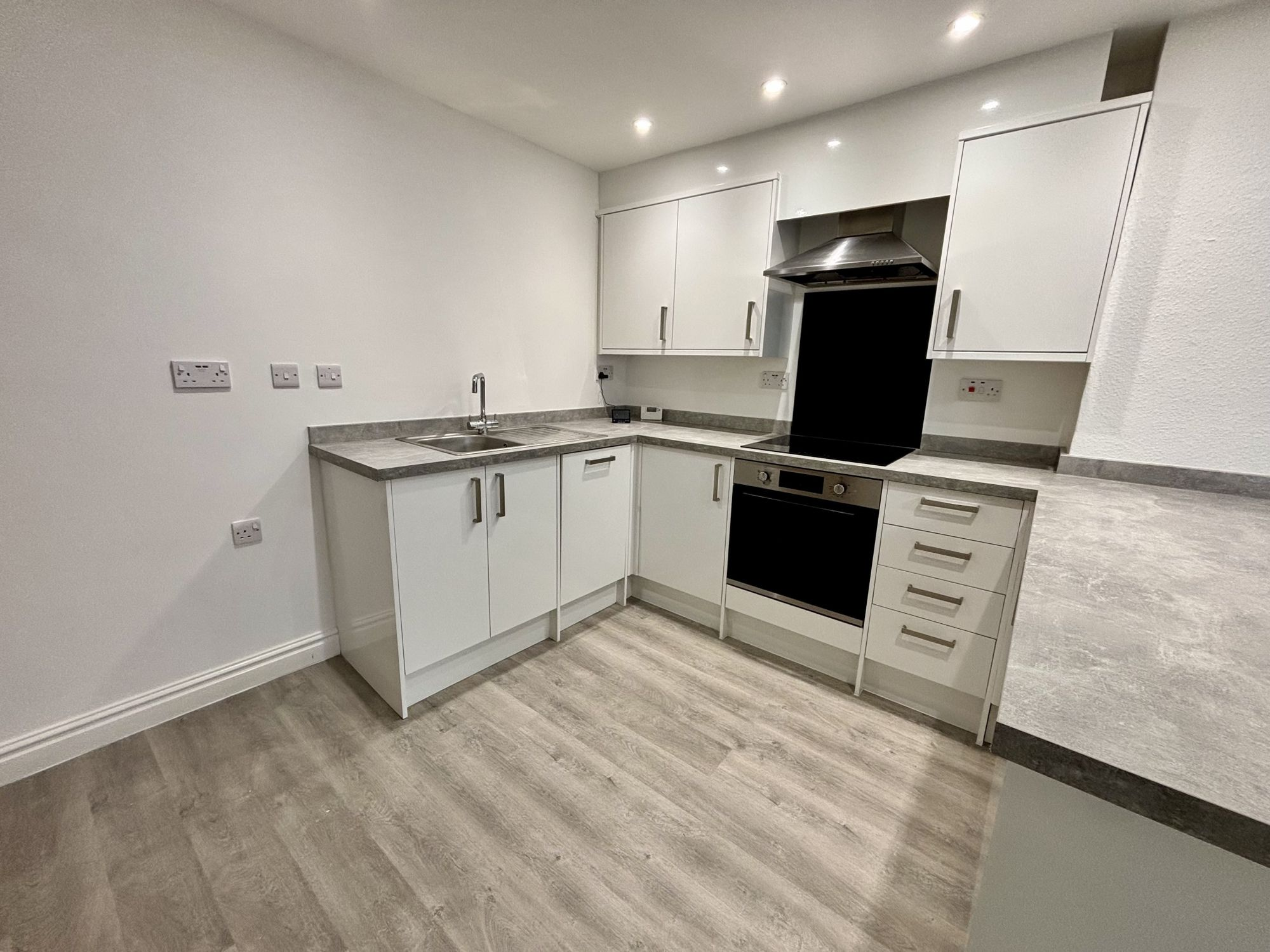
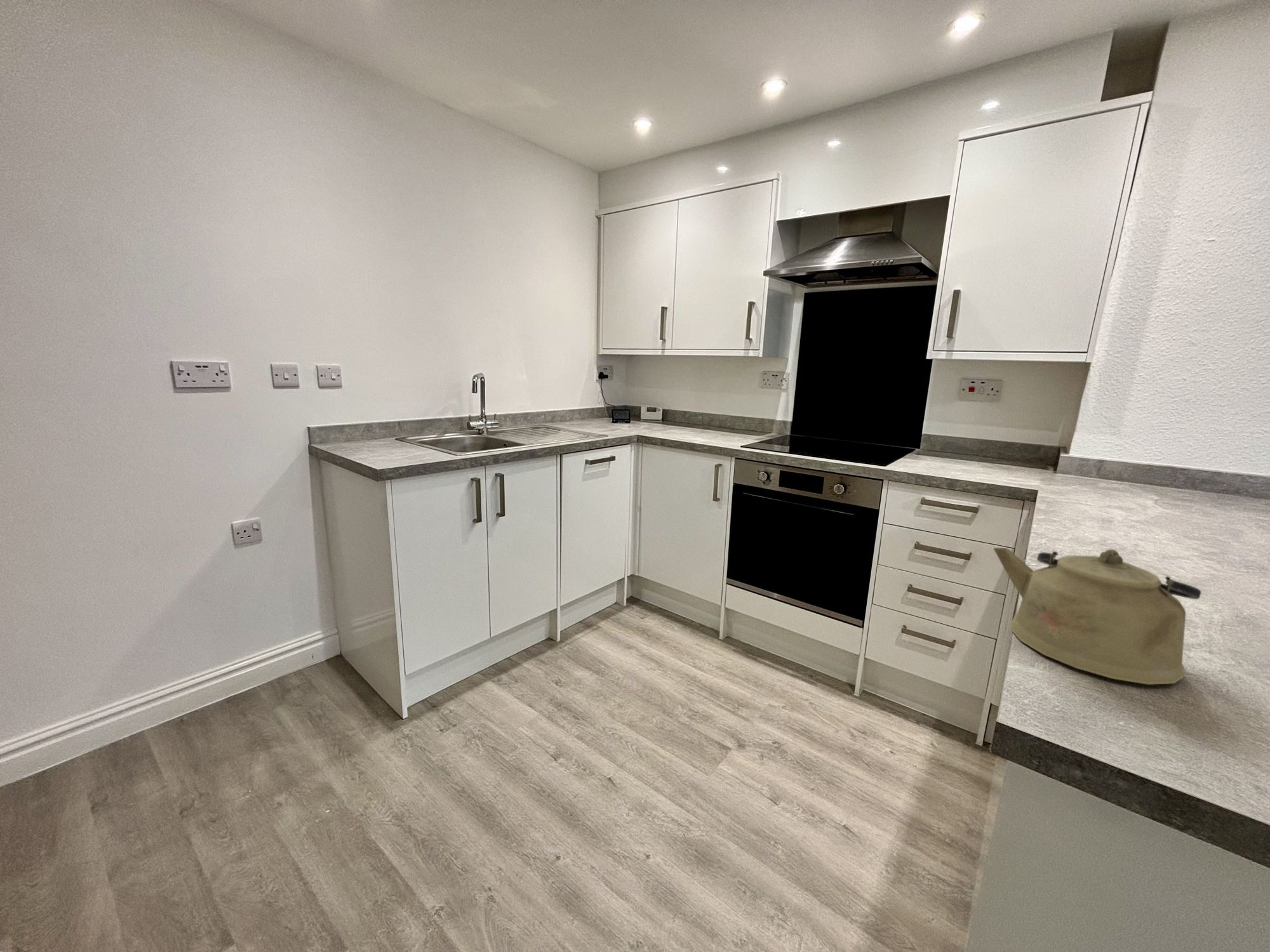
+ kettle (1082, 593)
